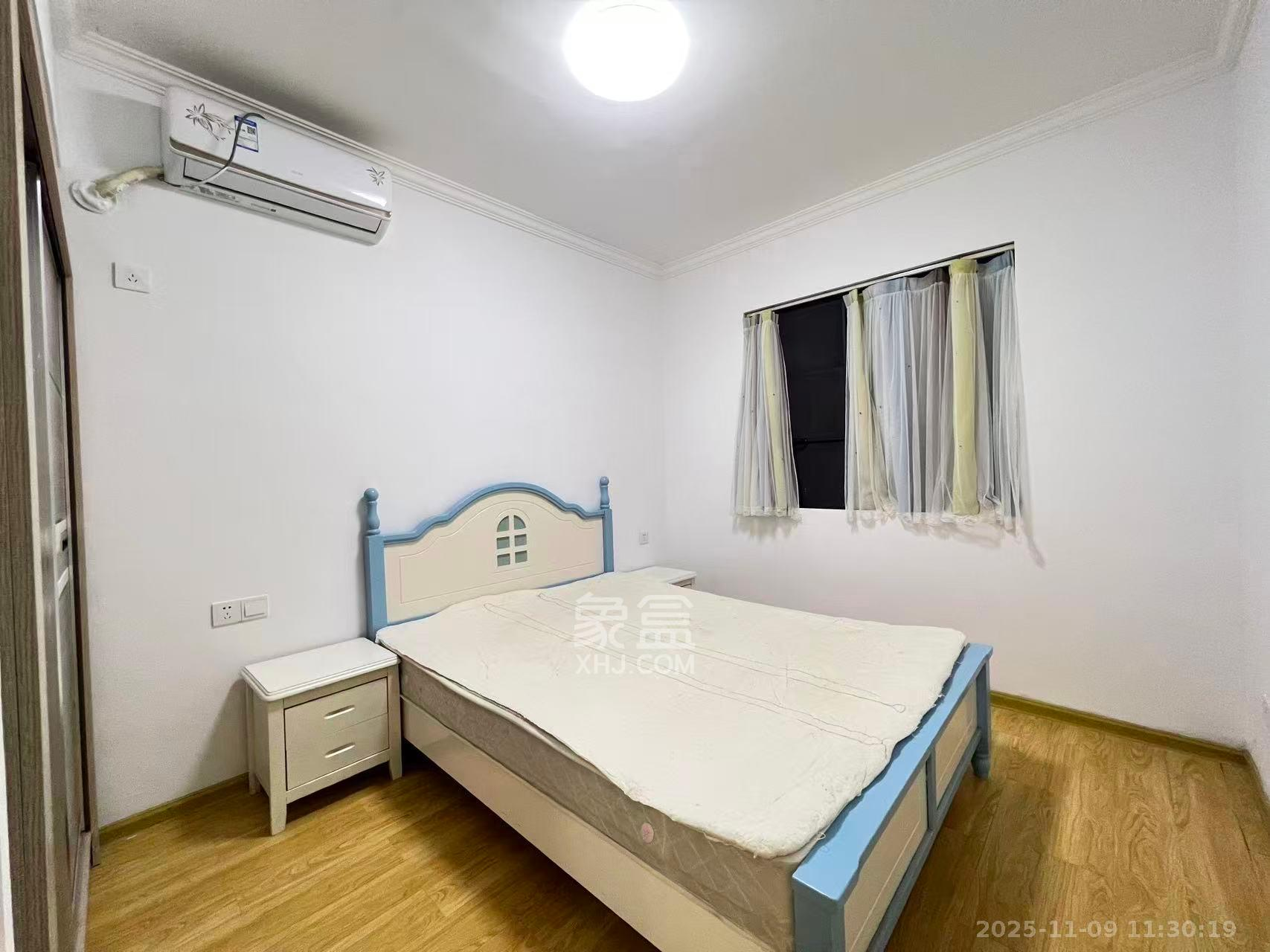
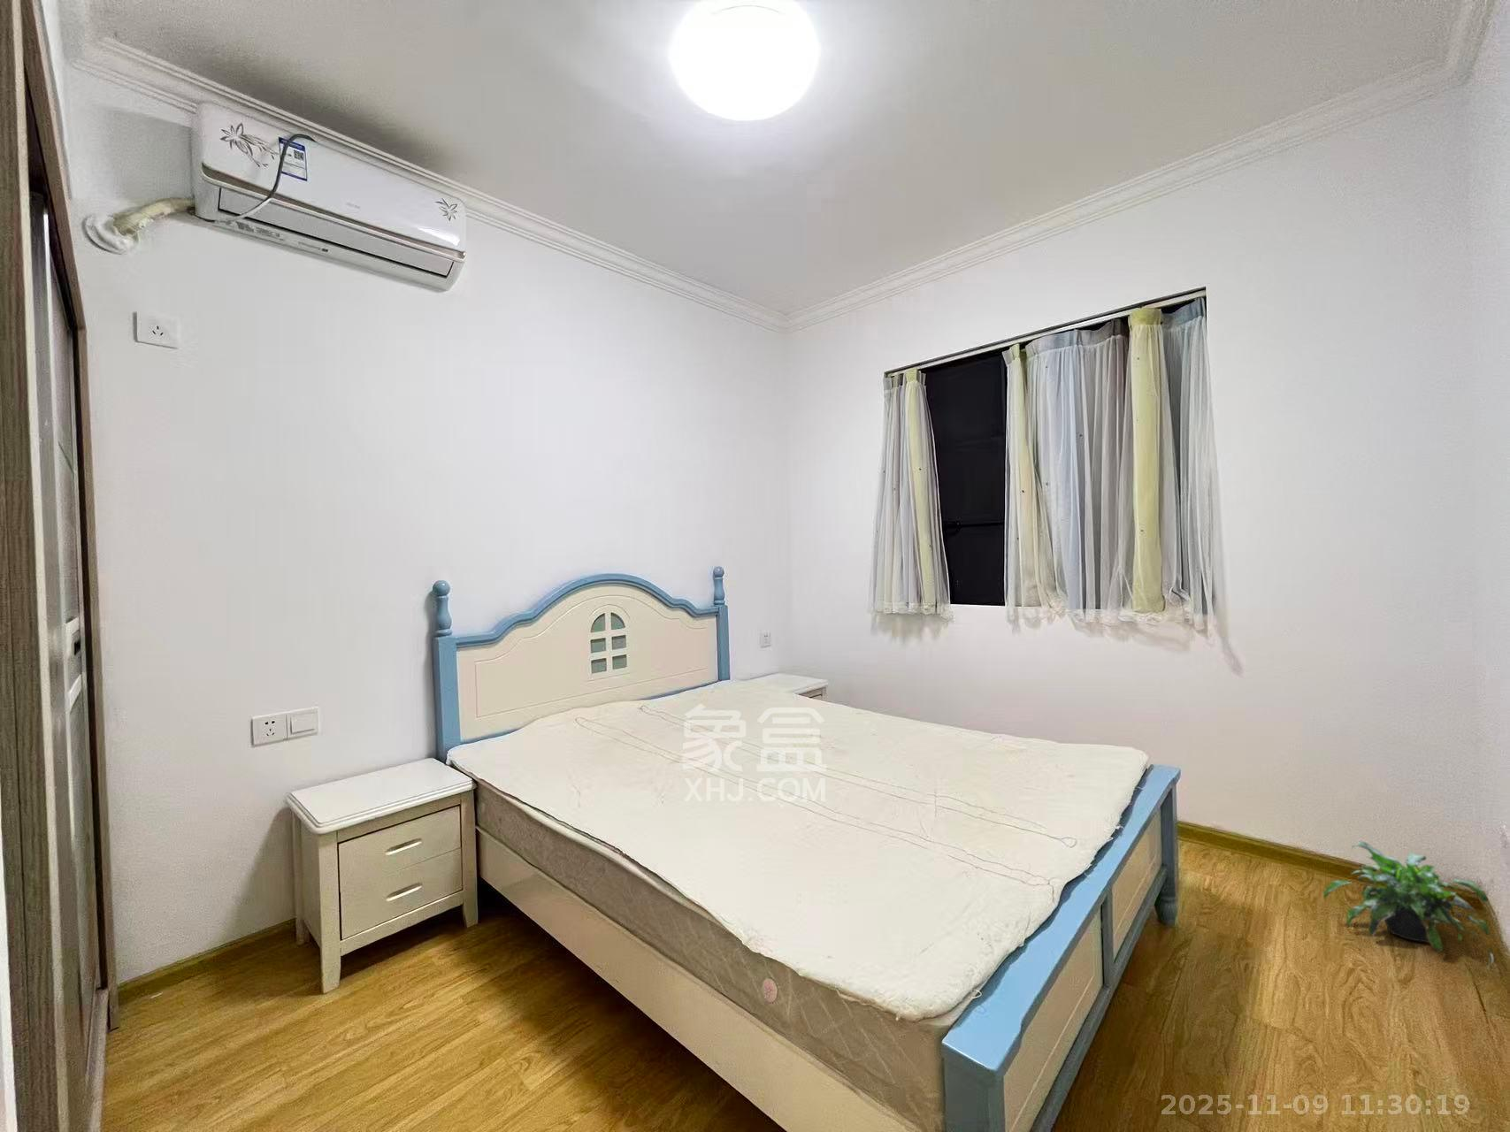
+ potted plant (1399, 891)
